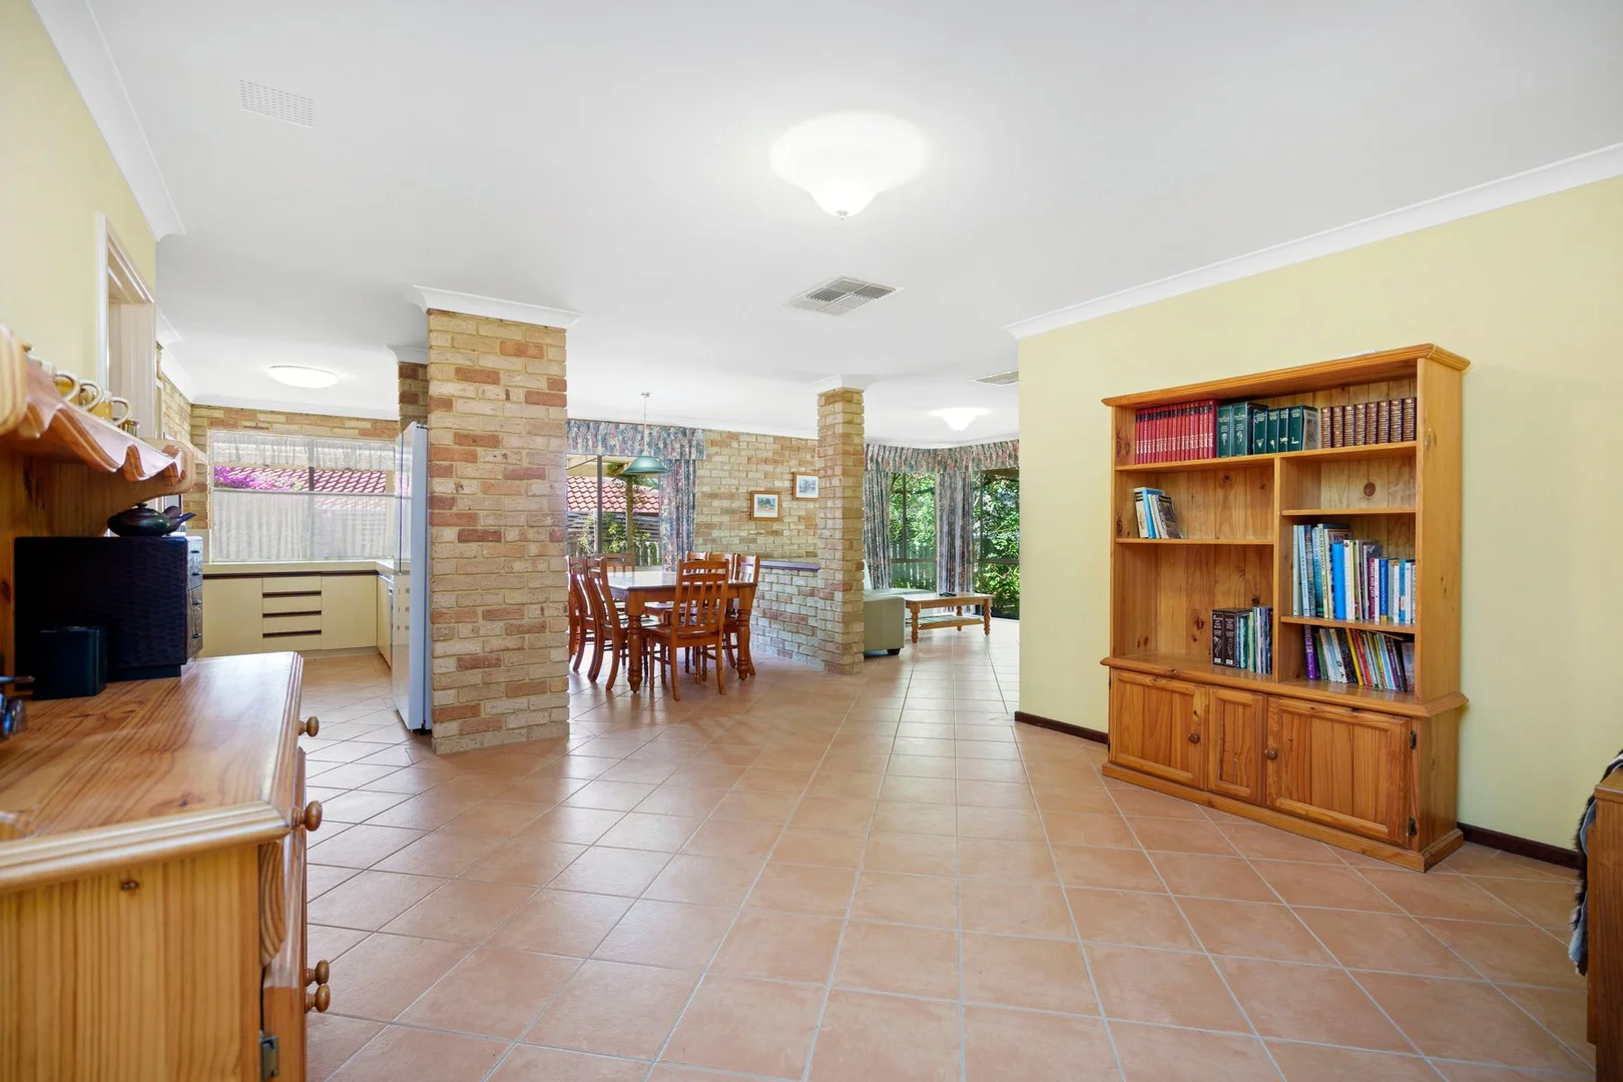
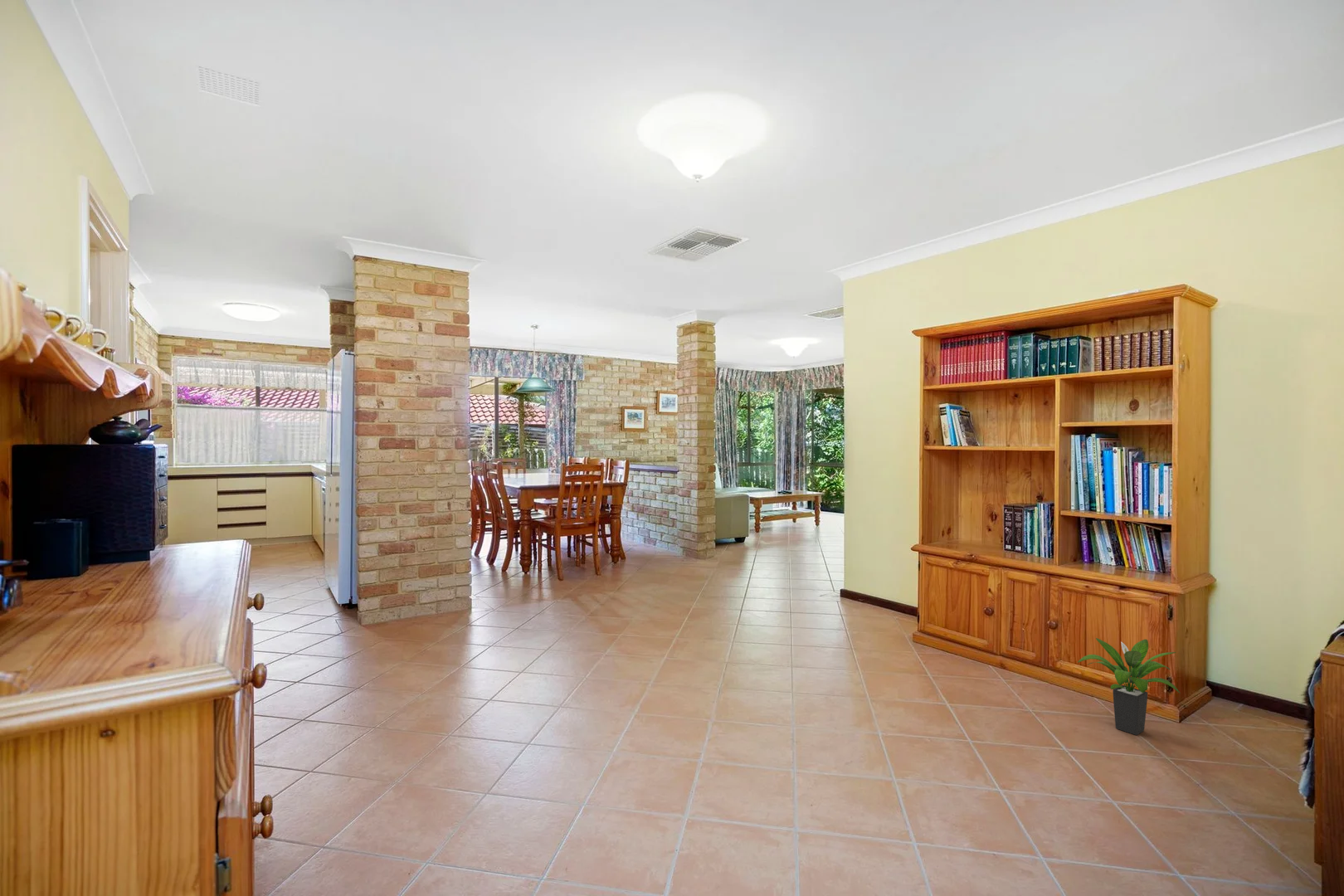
+ potted plant (1128, 684)
